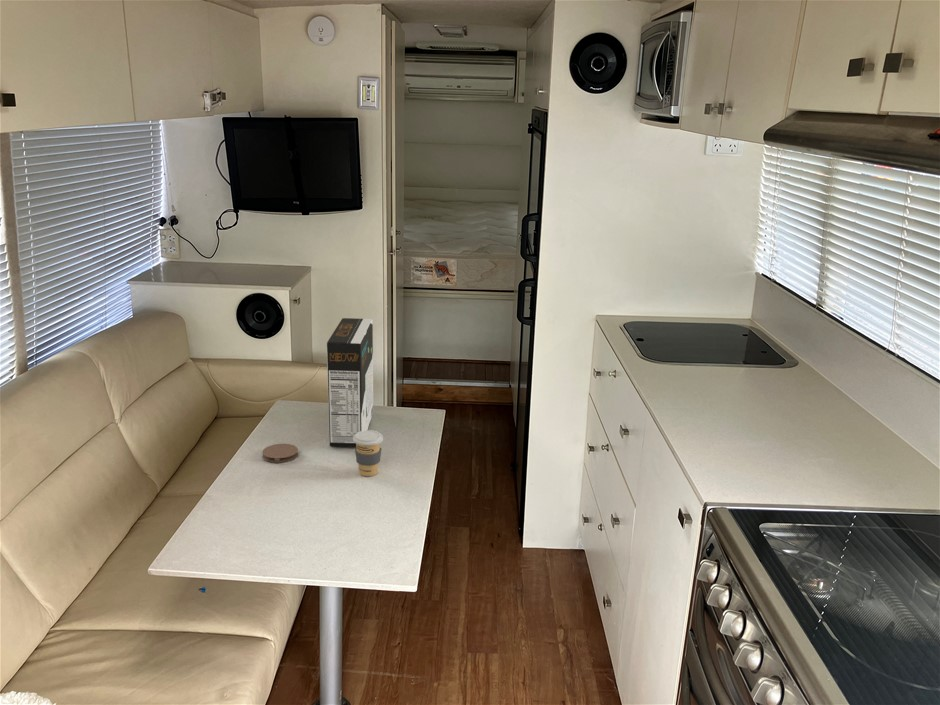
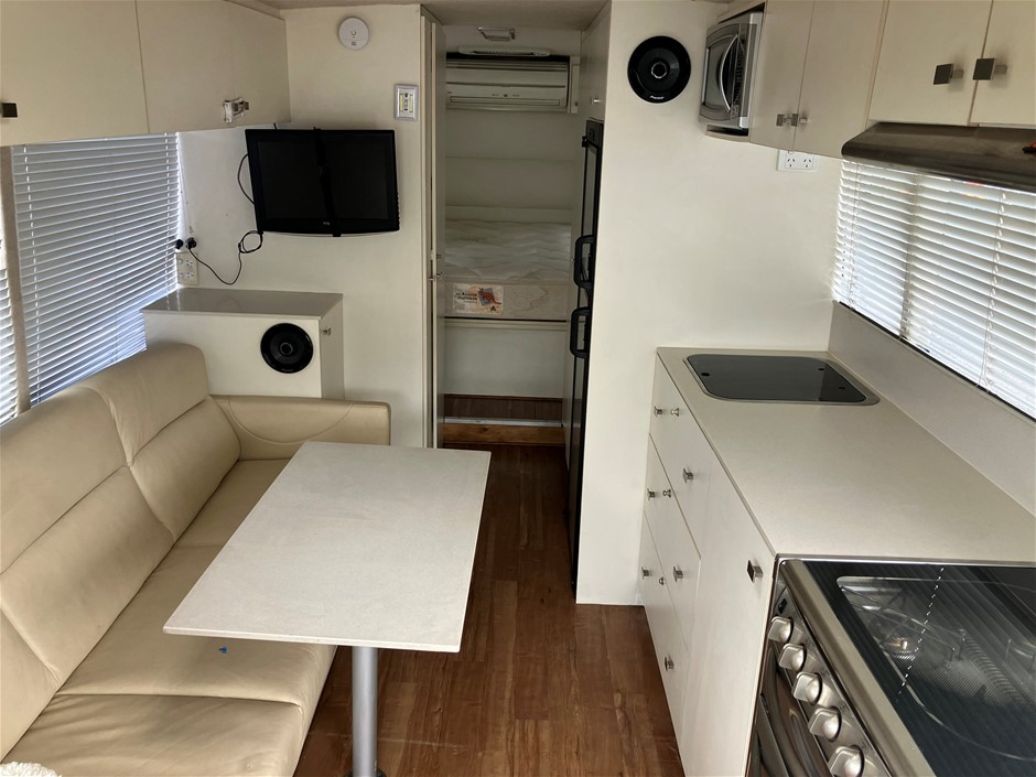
- coaster (280, 452)
- coffee cup (368, 453)
- cereal box (351, 380)
